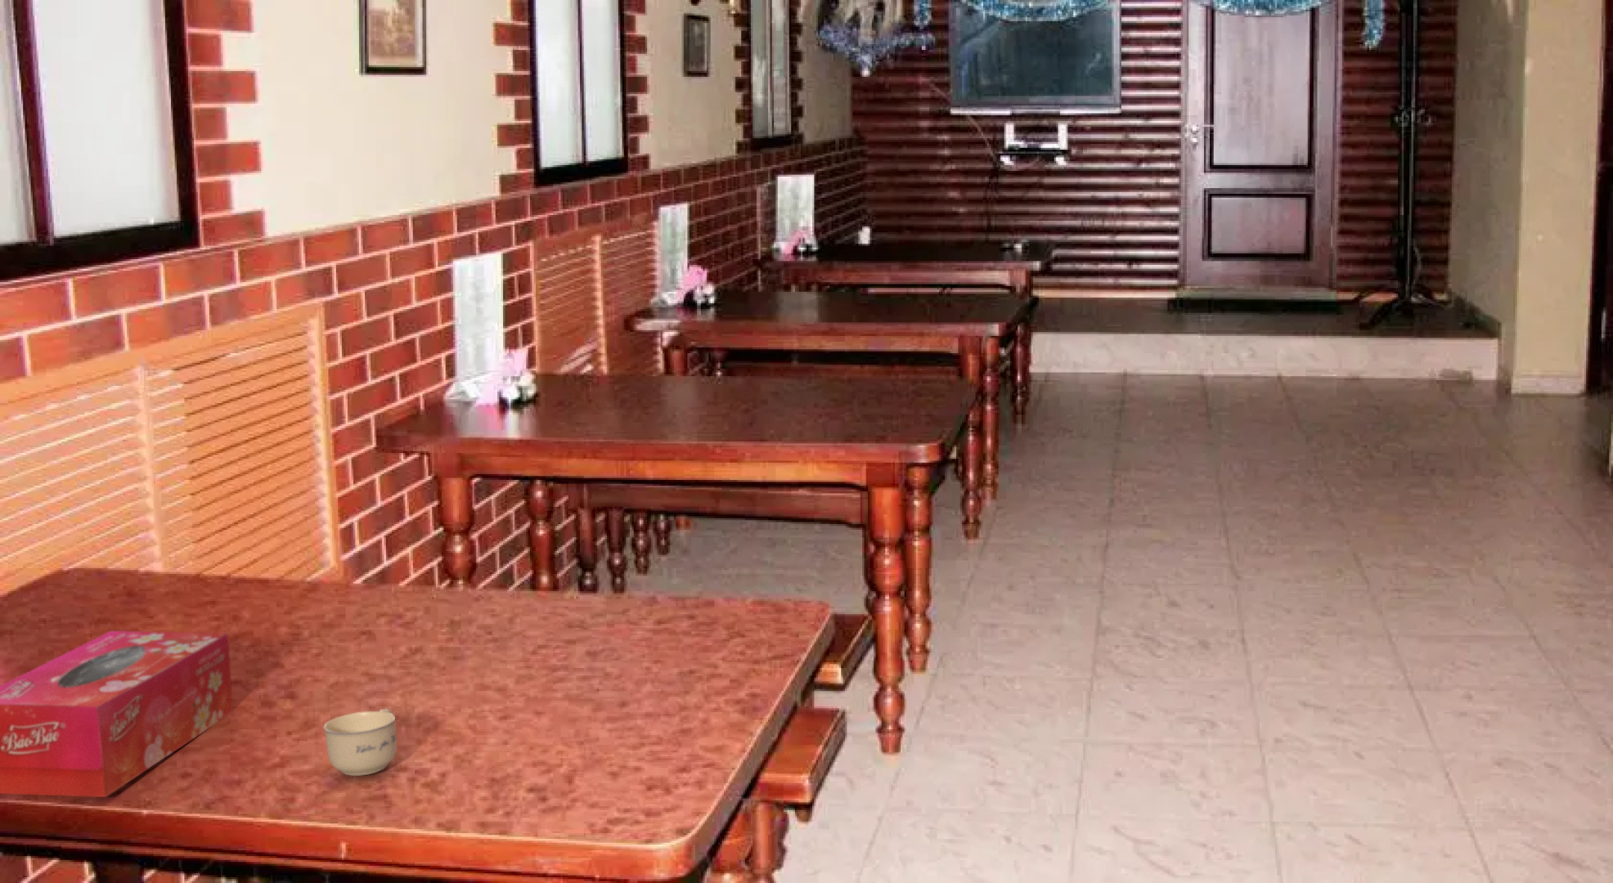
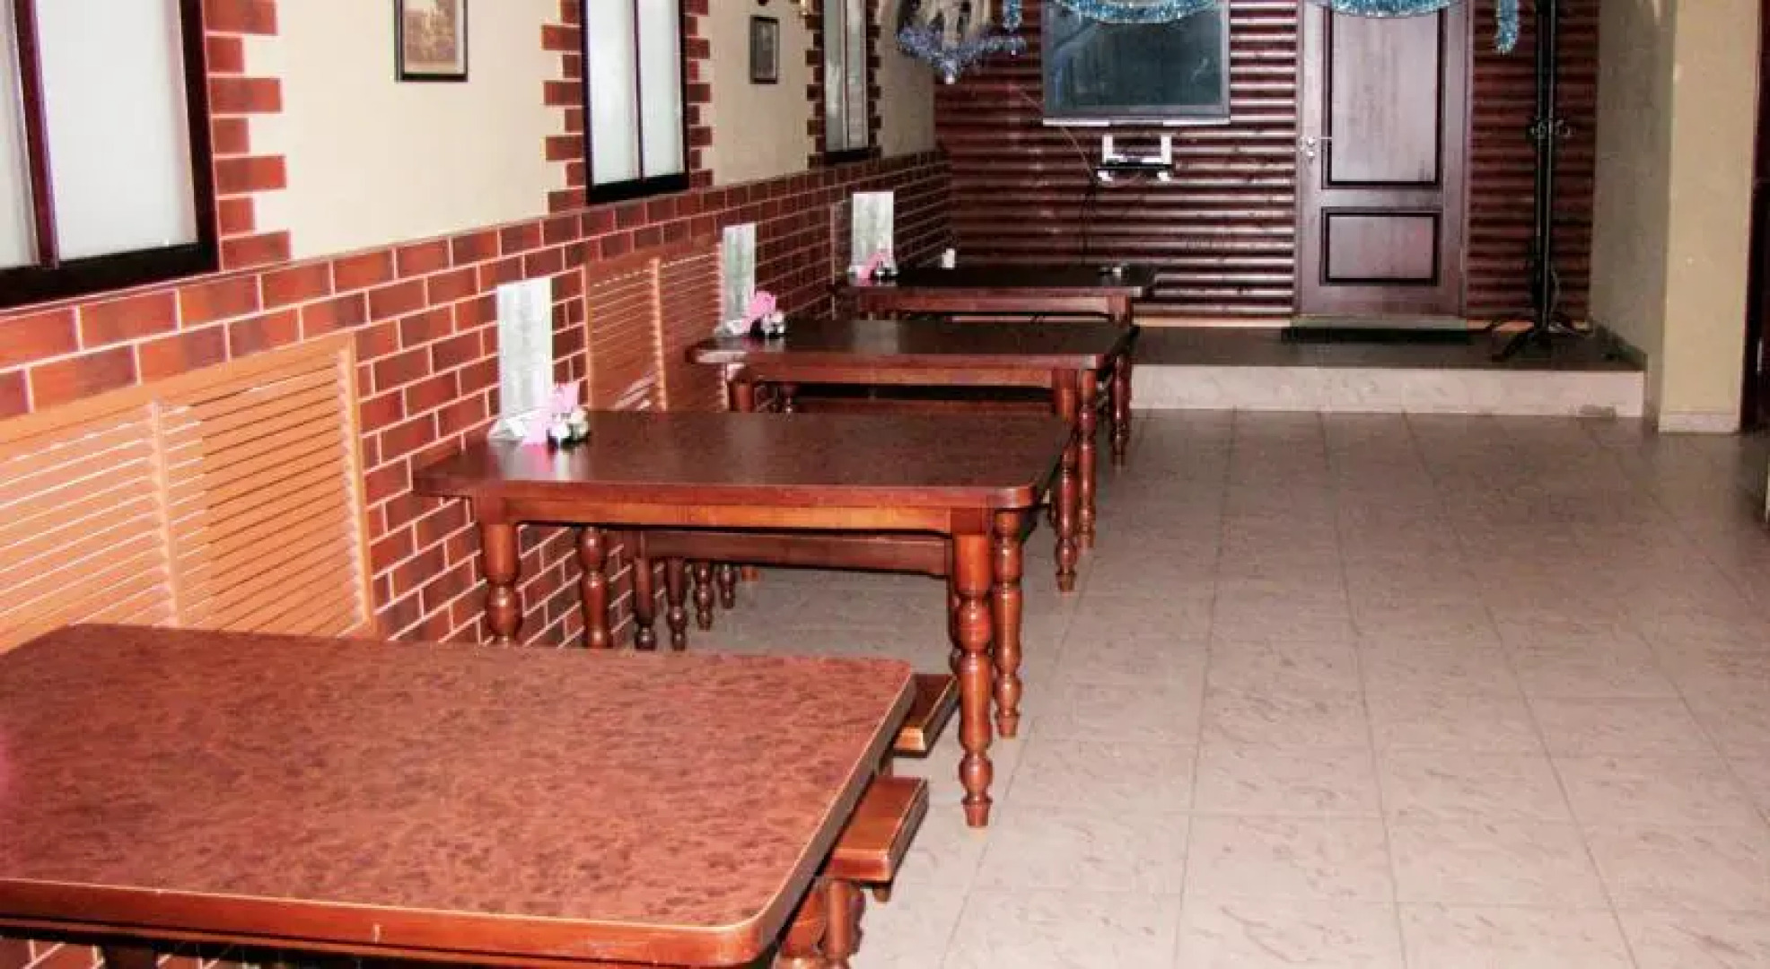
- cup (368, 742)
- tissue box (108, 707)
